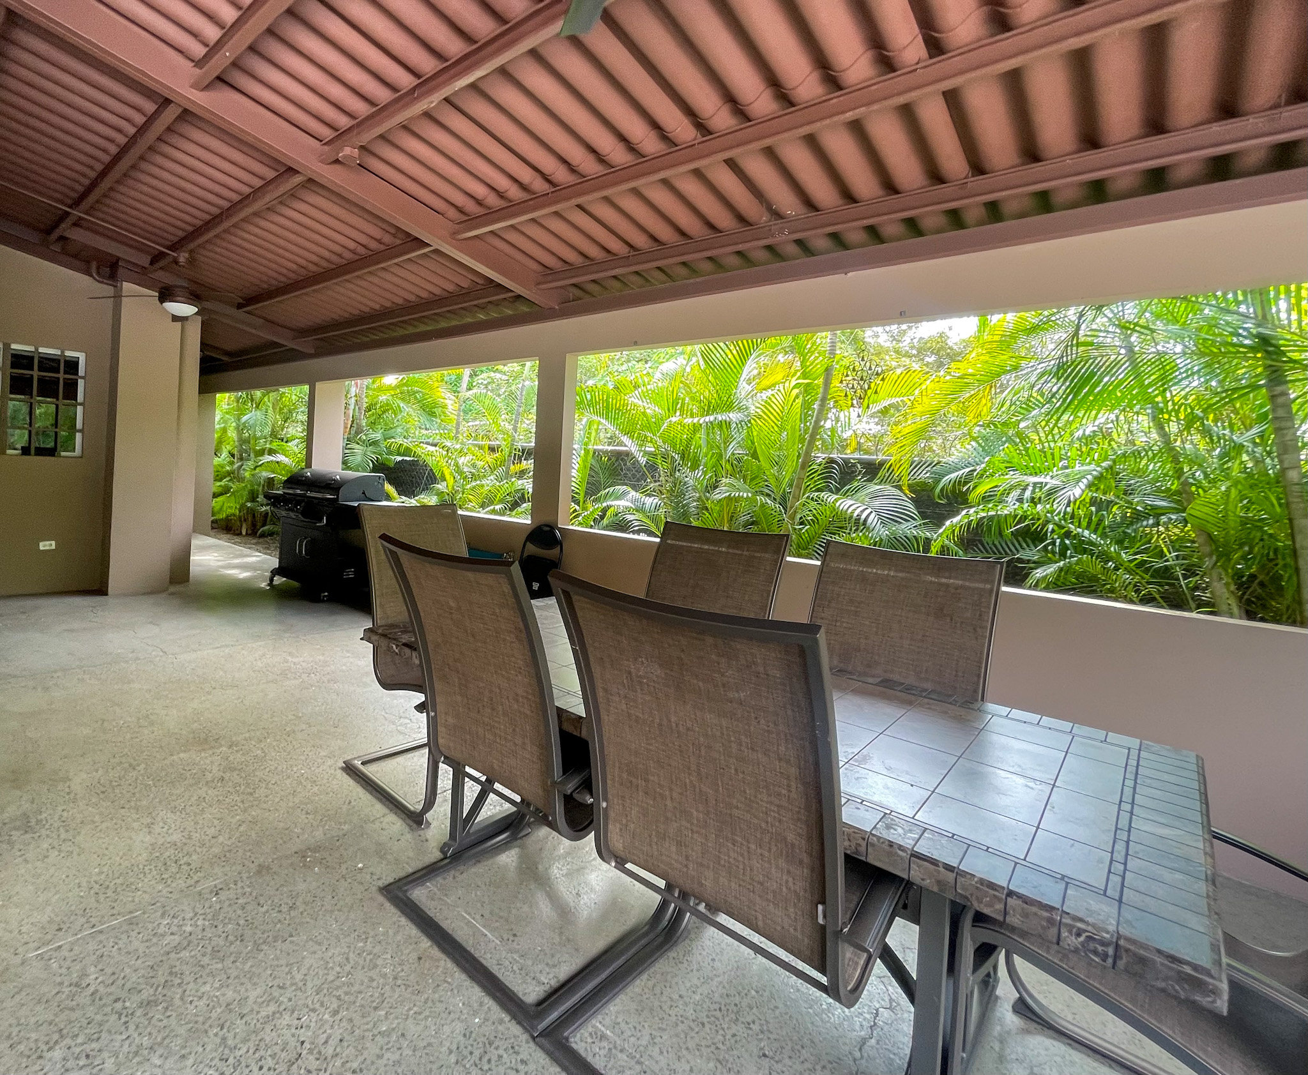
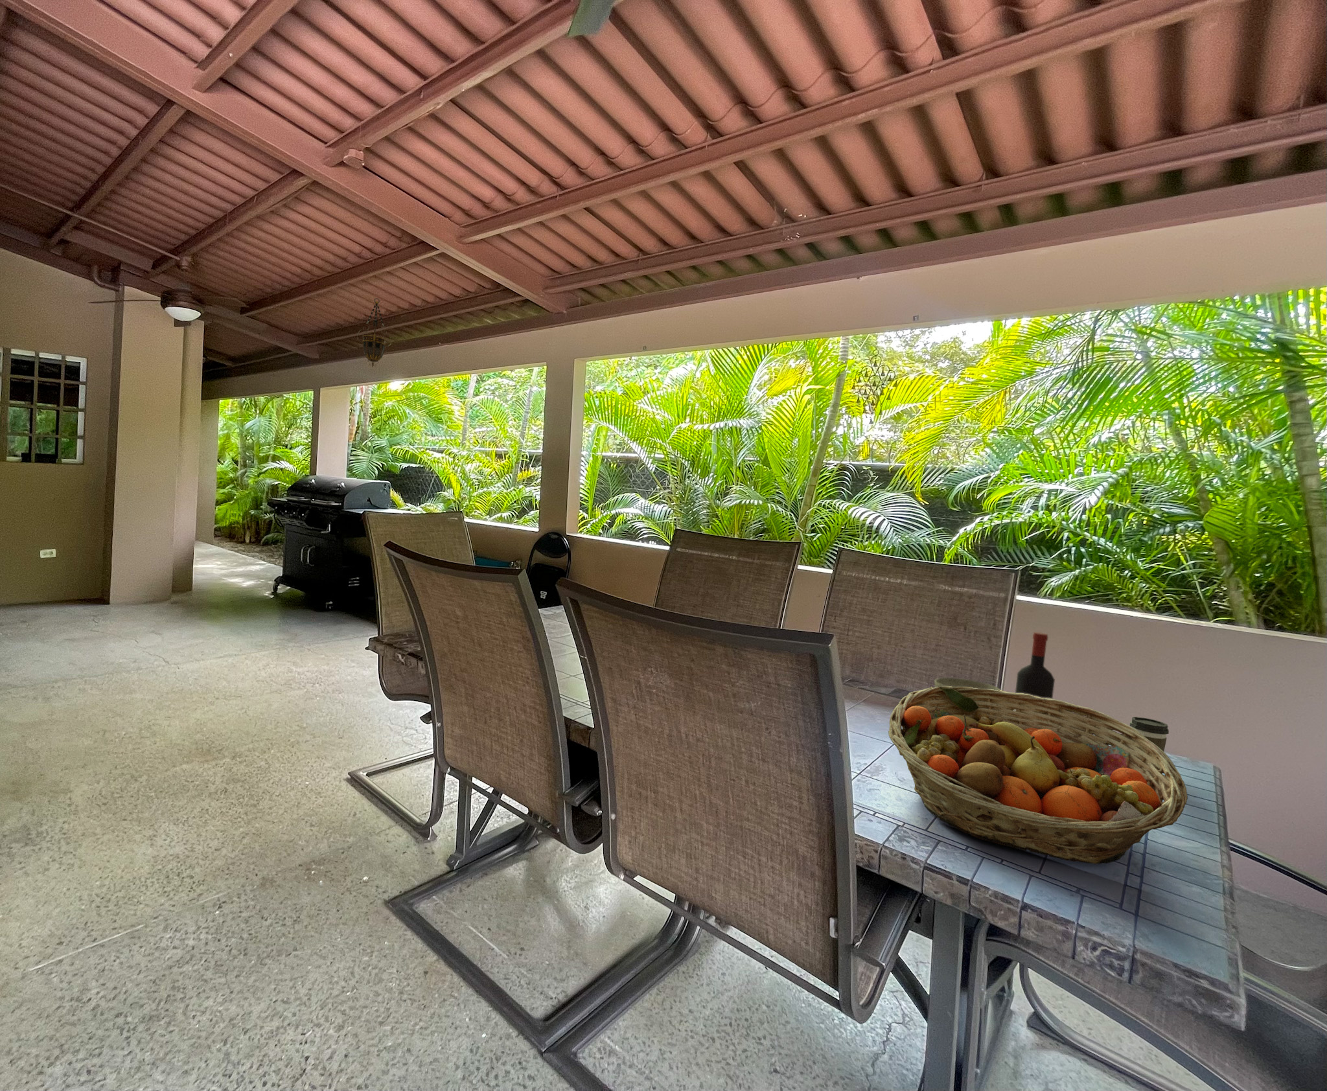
+ bowl (965, 687)
+ fruit basket (1022, 765)
+ hanging lantern (375, 333)
+ wine bottle (1034, 694)
+ coffee cup (1151, 742)
